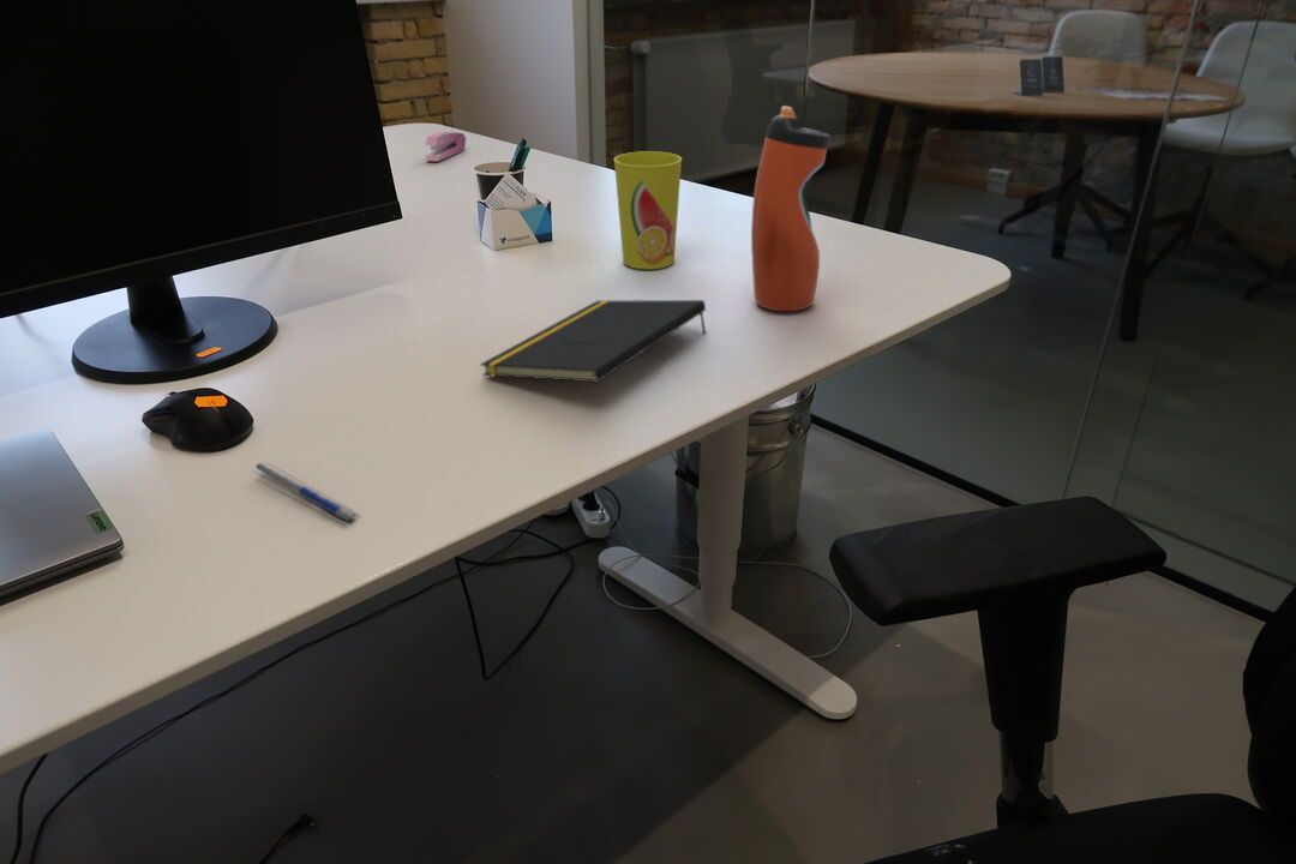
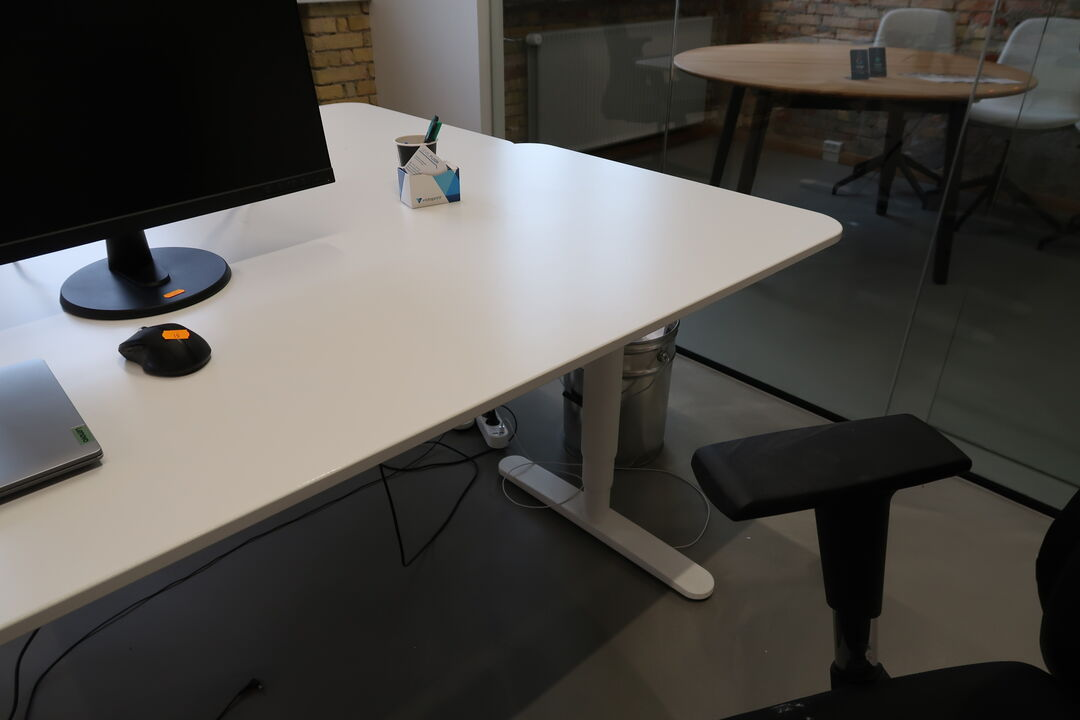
- cup (648, 211)
- water bottle (788, 210)
- notepad (596, 336)
- pen (301, 488)
- stapler (445, 143)
